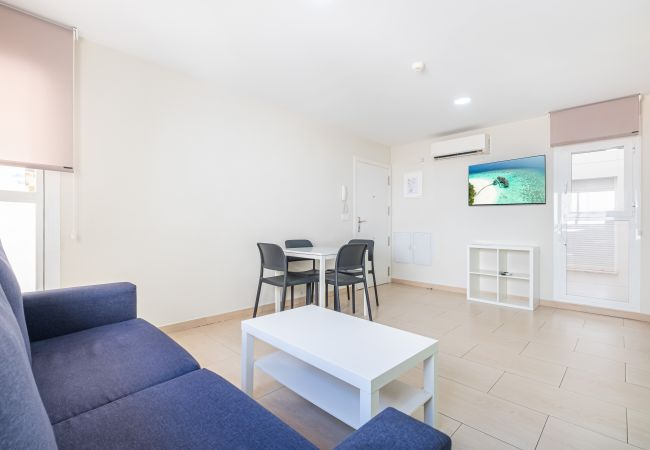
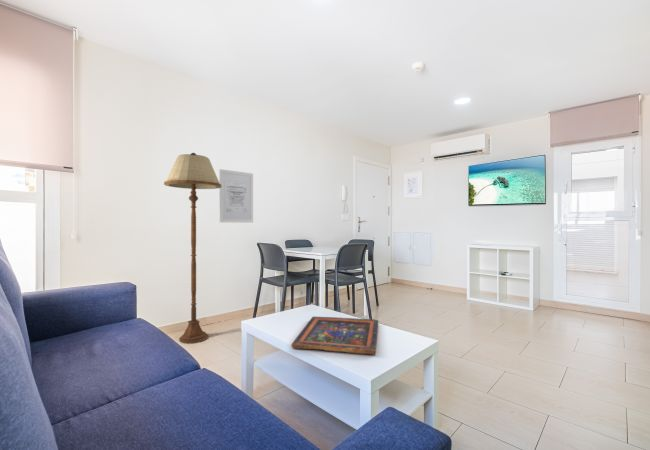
+ floor lamp (193, 245)
+ wall art (236, 197)
+ painted panel (339, 332)
